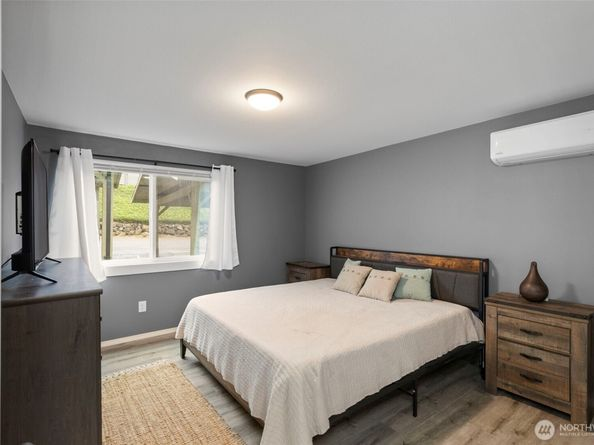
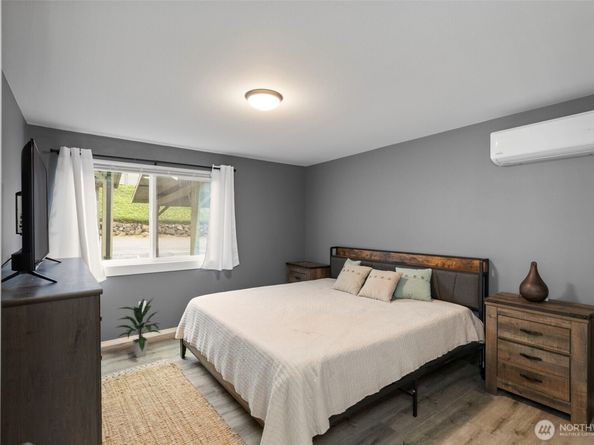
+ indoor plant (139, 327)
